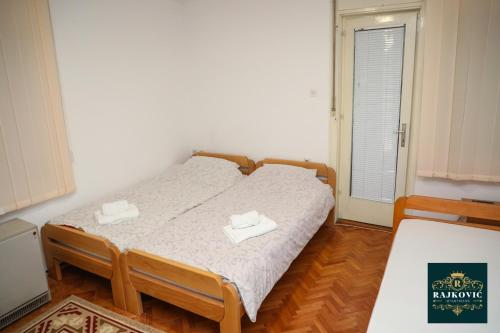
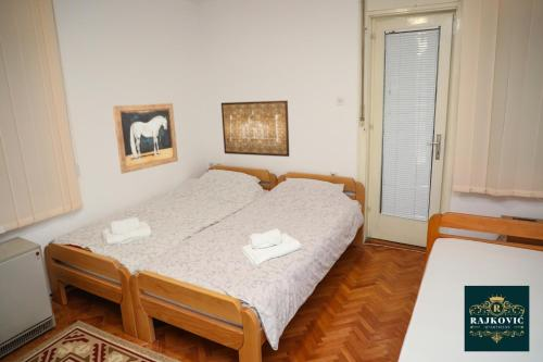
+ wall art (148, 136)
+ wall art (253, 128)
